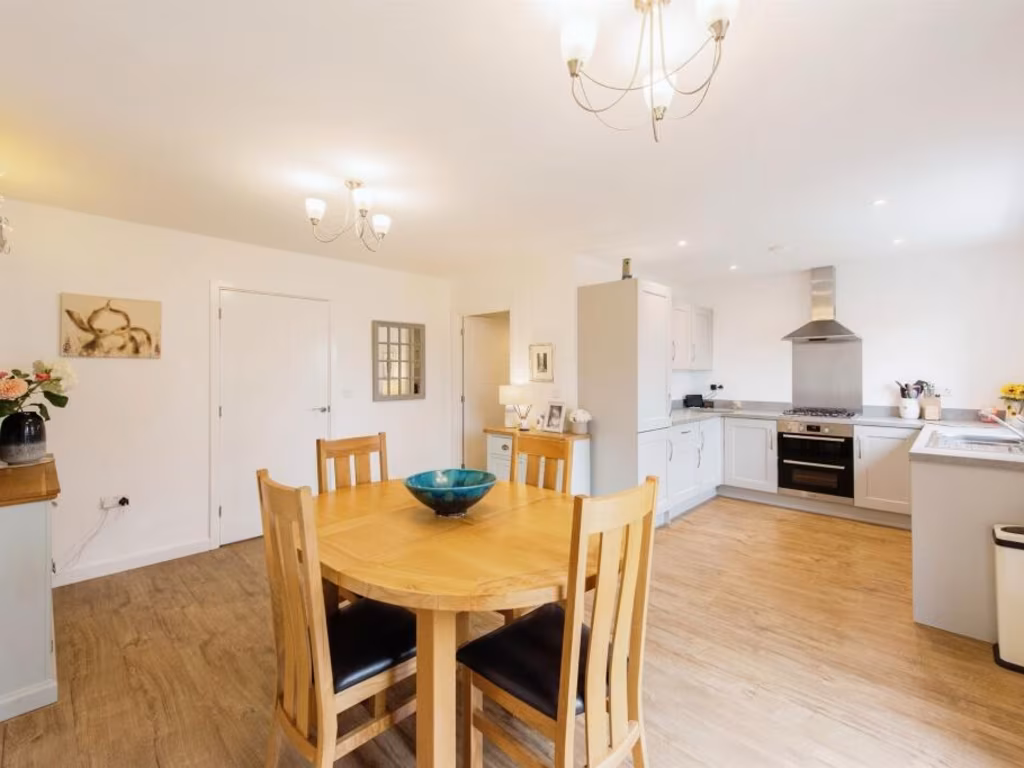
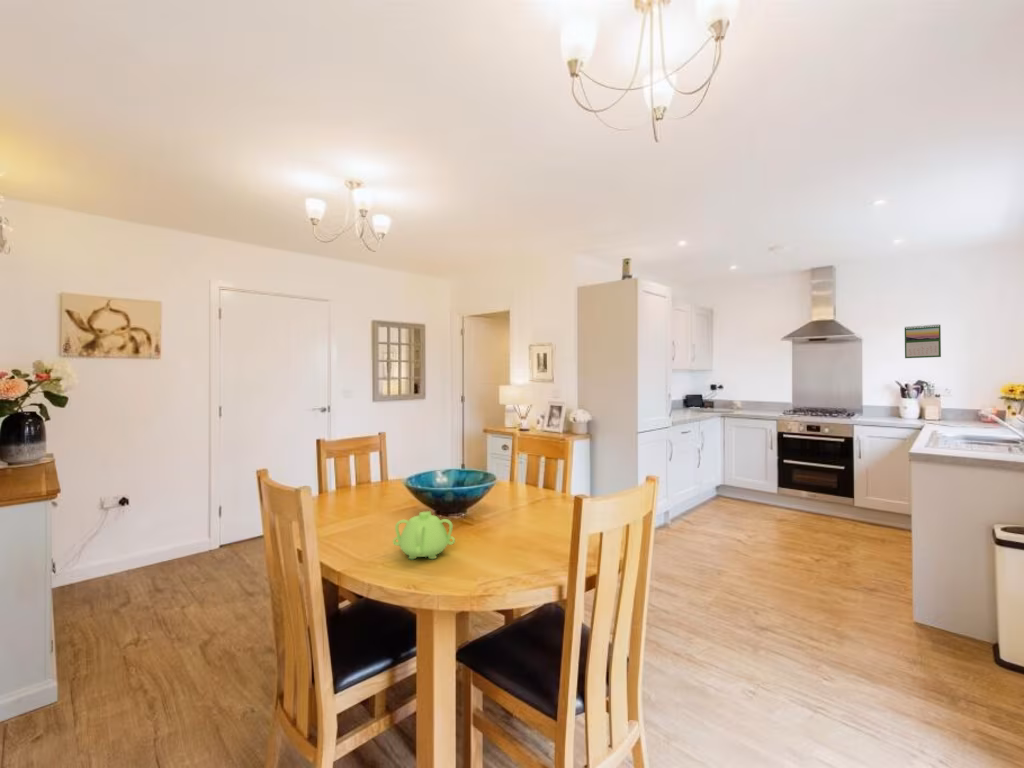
+ calendar (922, 341)
+ teapot (424, 532)
